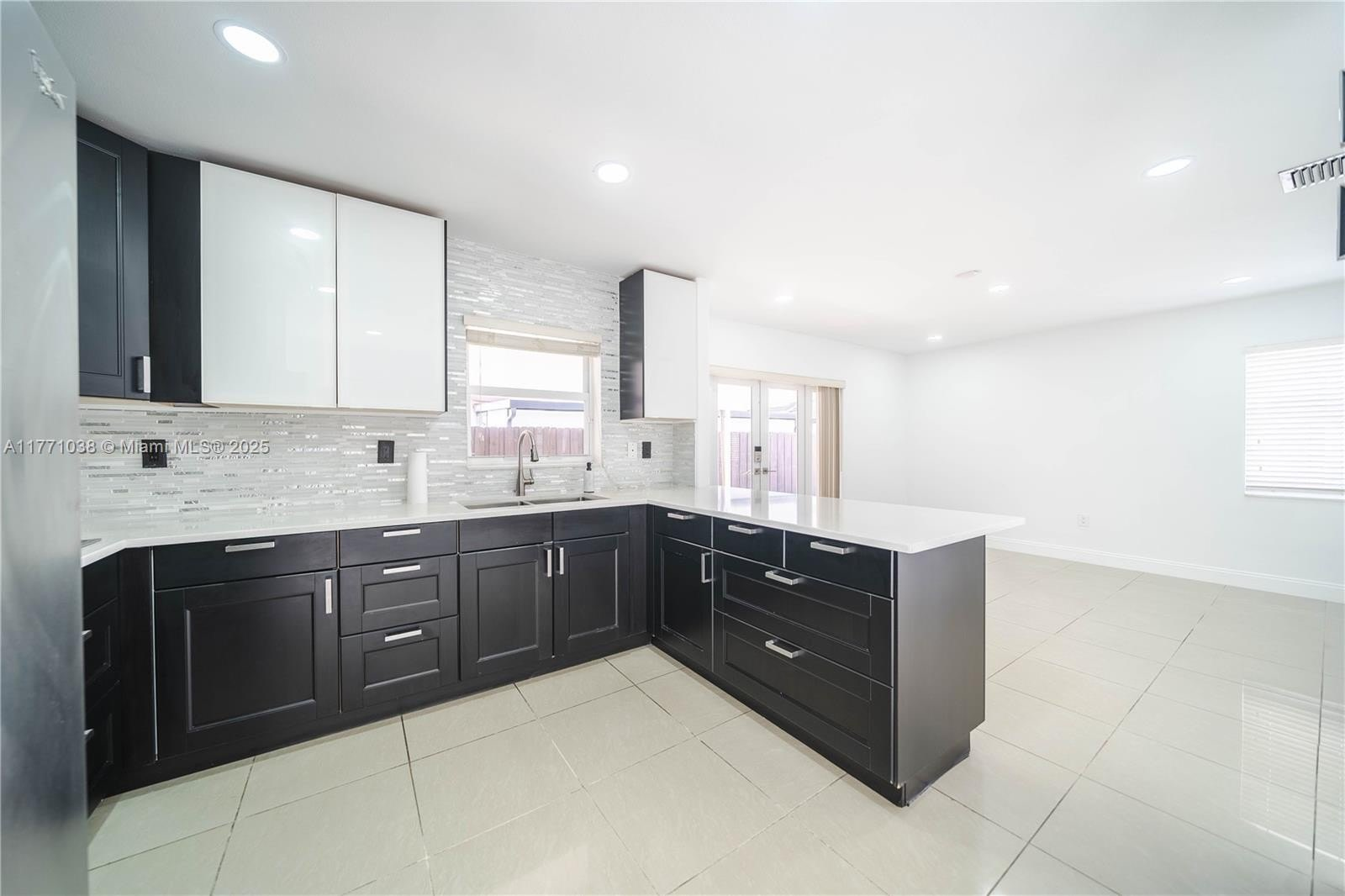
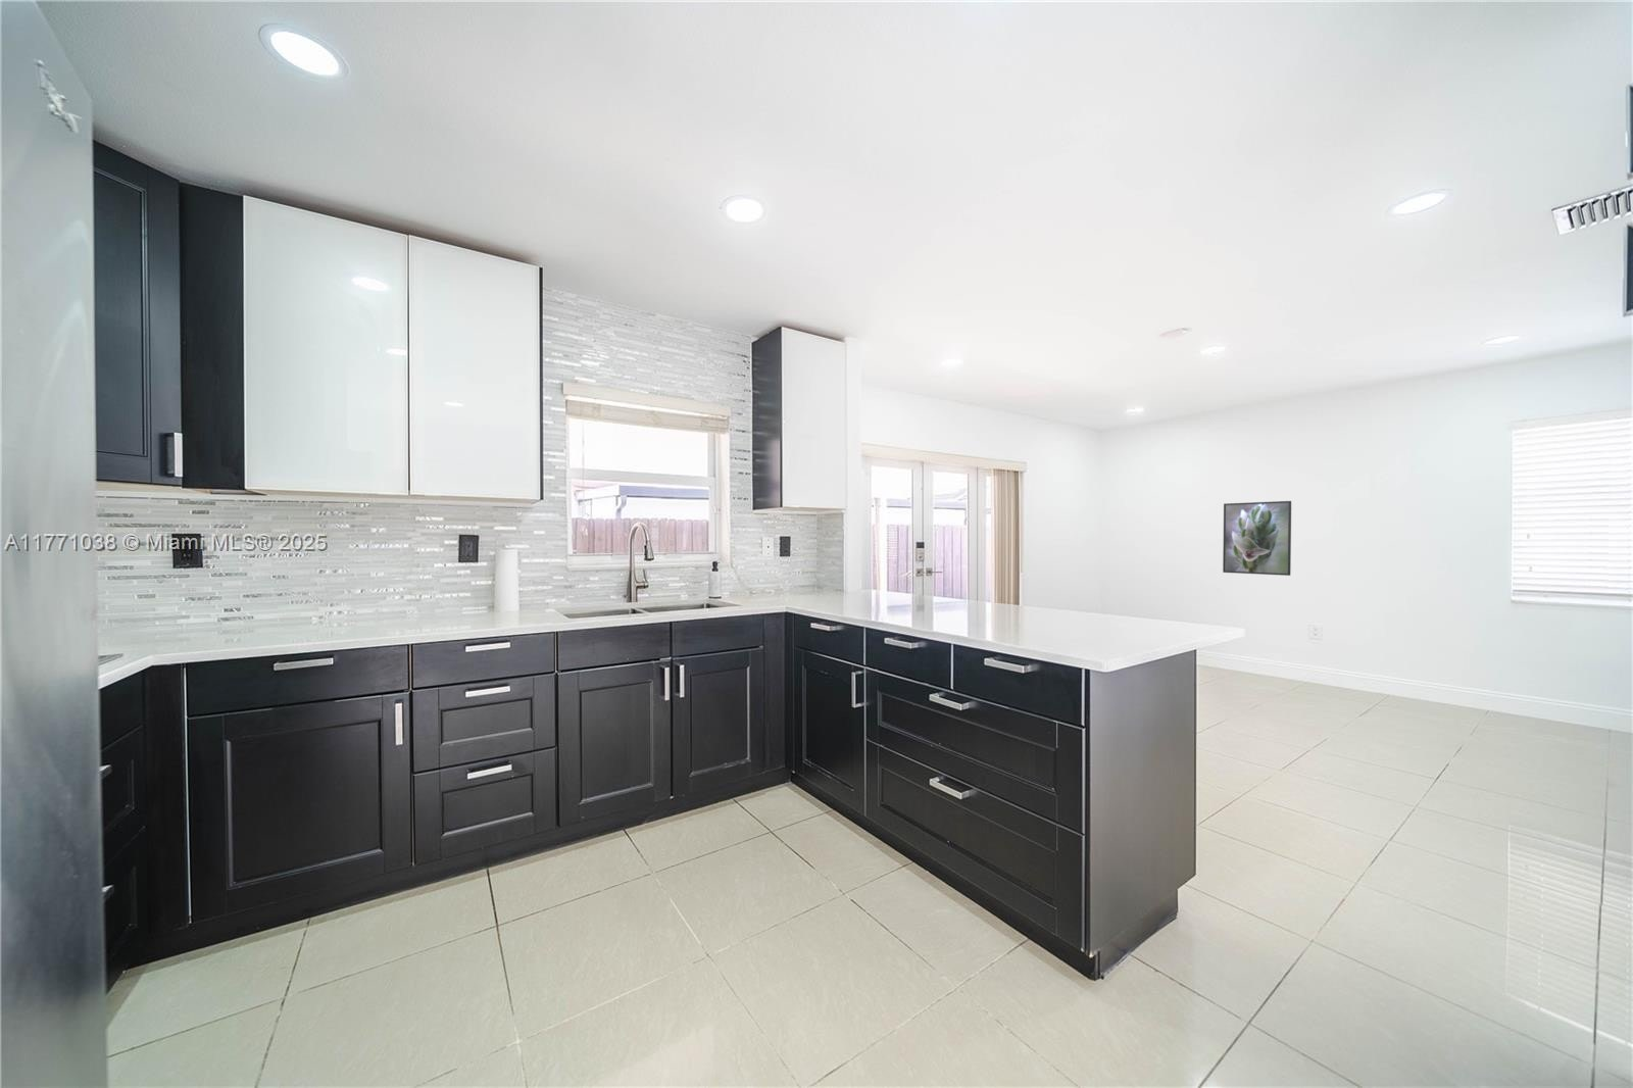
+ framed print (1255, 538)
